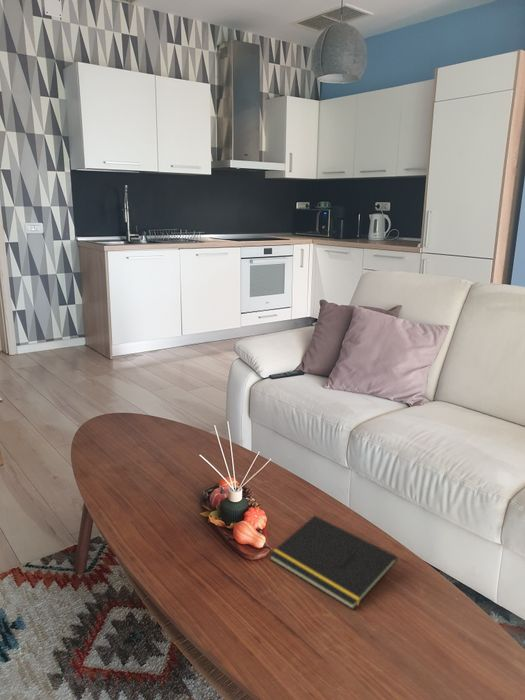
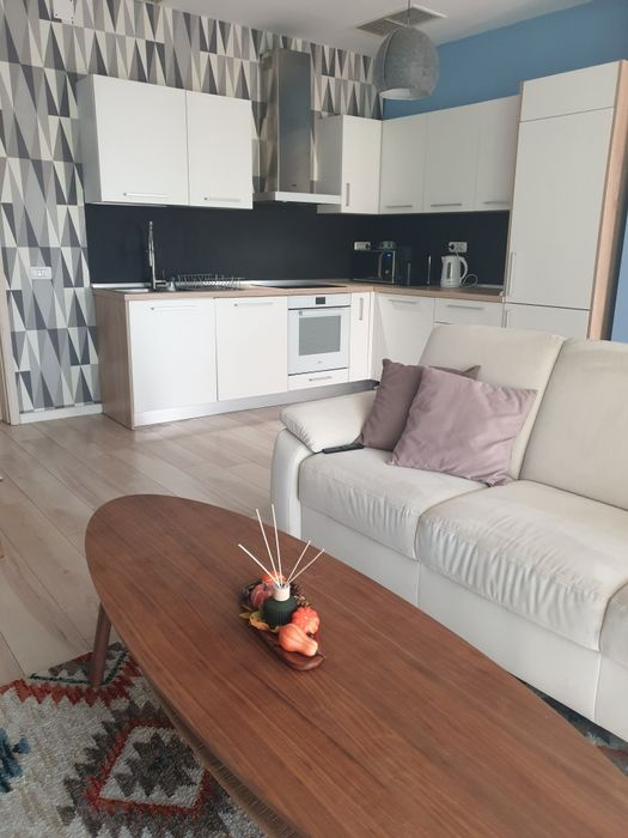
- notepad (332, 557)
